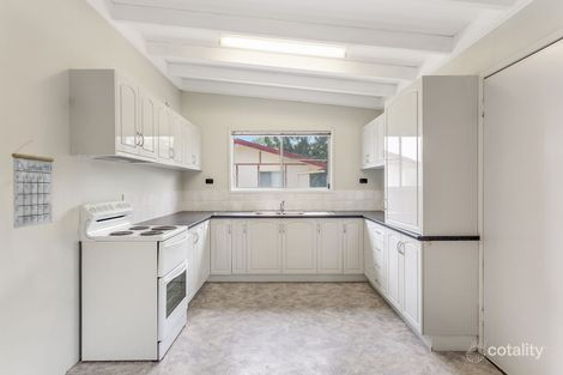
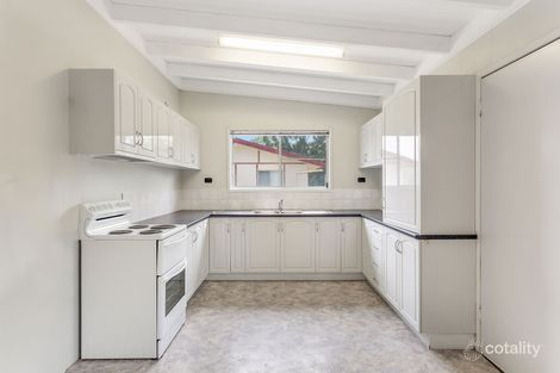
- calendar (34, 182)
